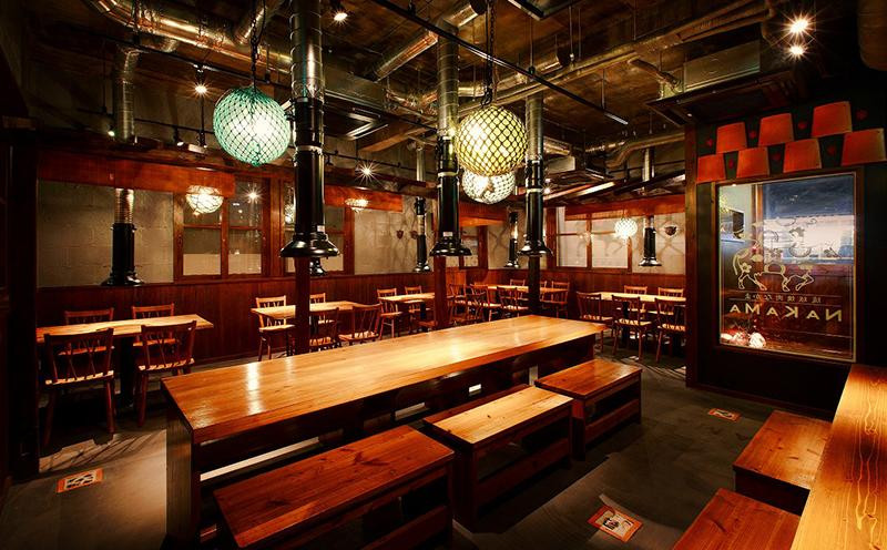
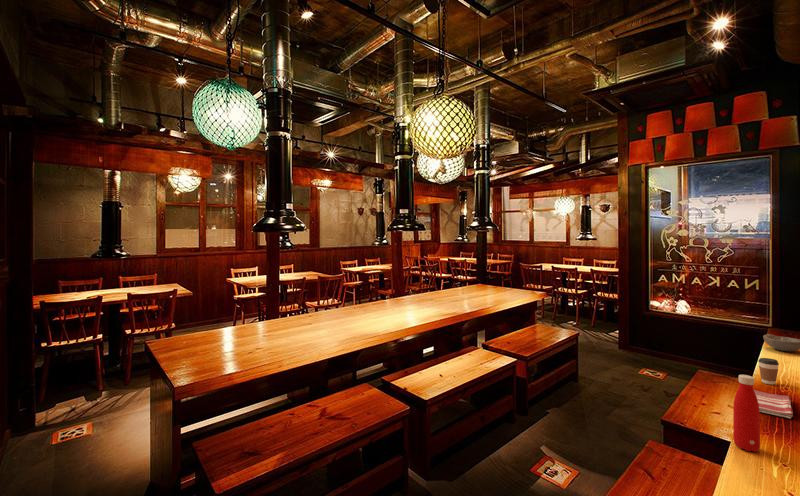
+ coffee cup (768, 371)
+ dish towel (763, 401)
+ bowl (783, 343)
+ bottle (746, 411)
